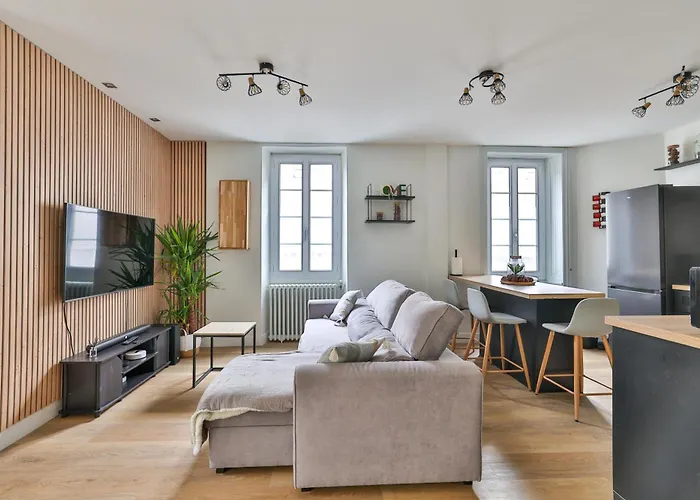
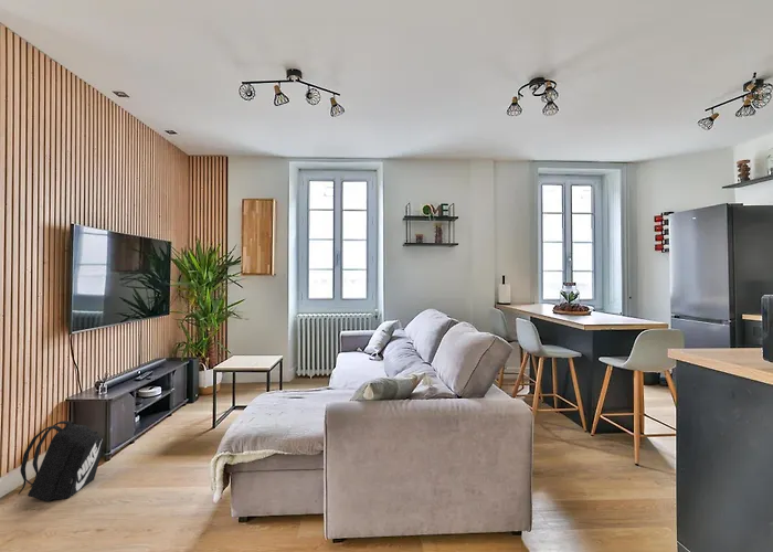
+ backpack (60, 455)
